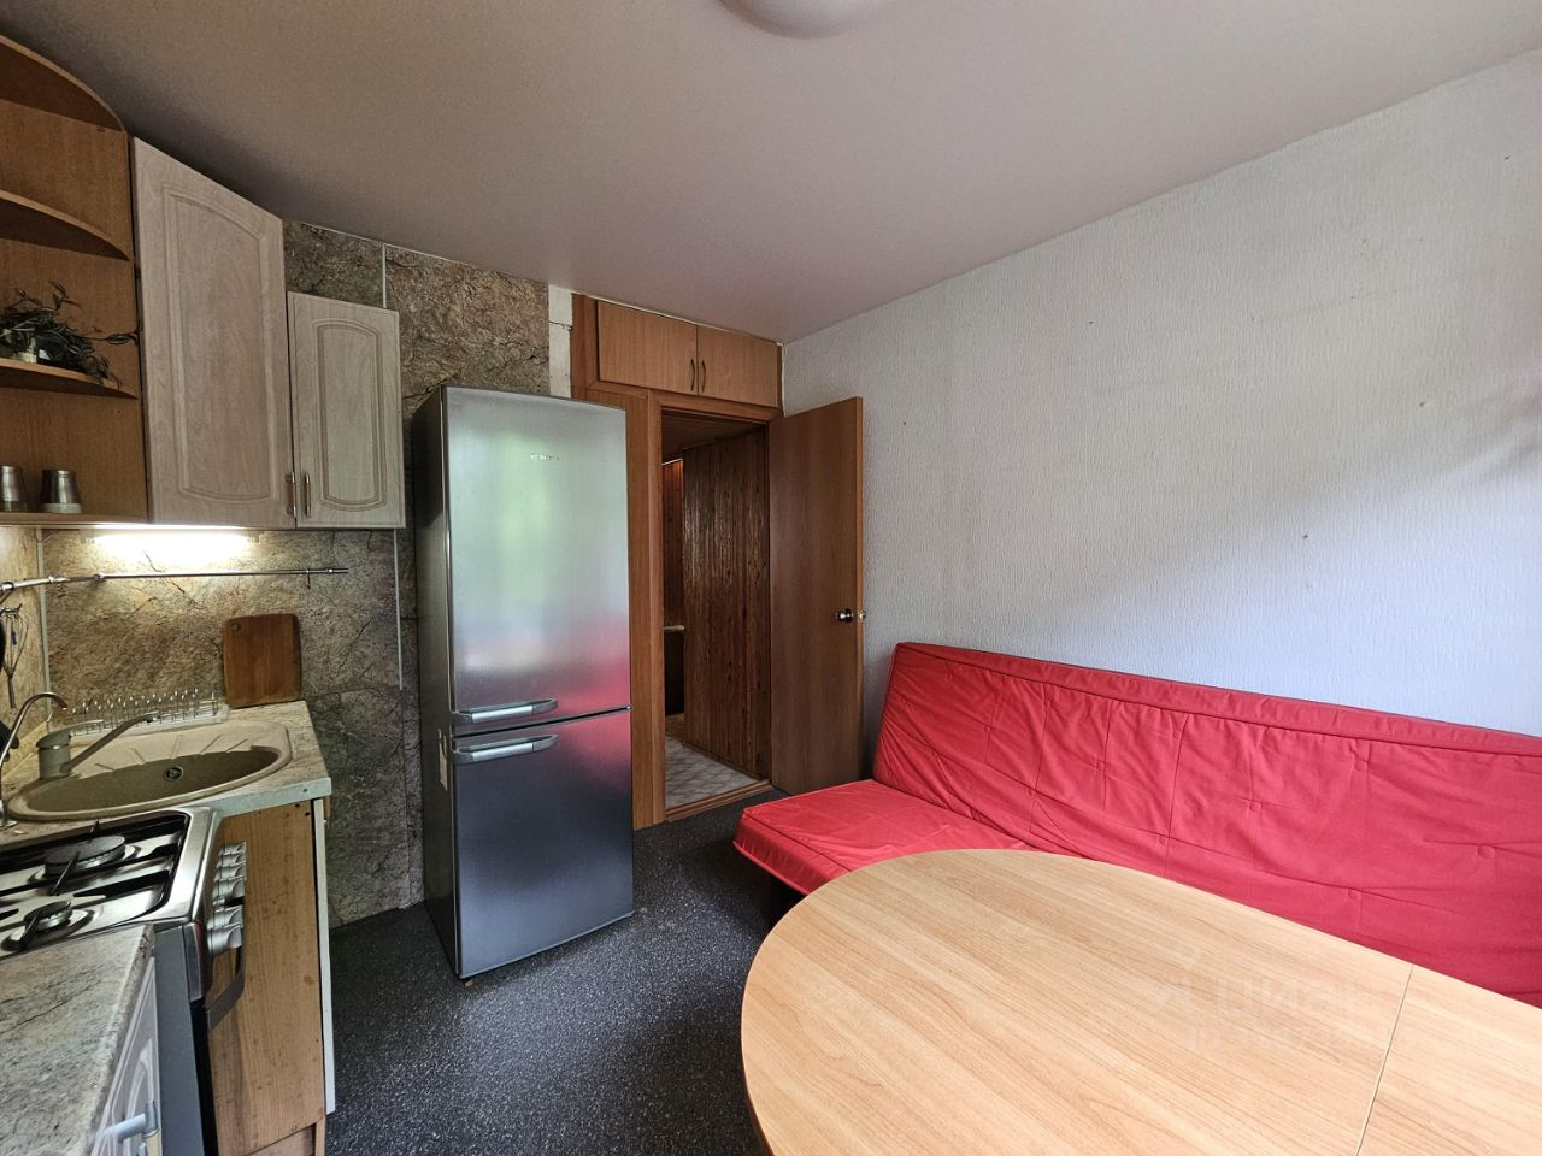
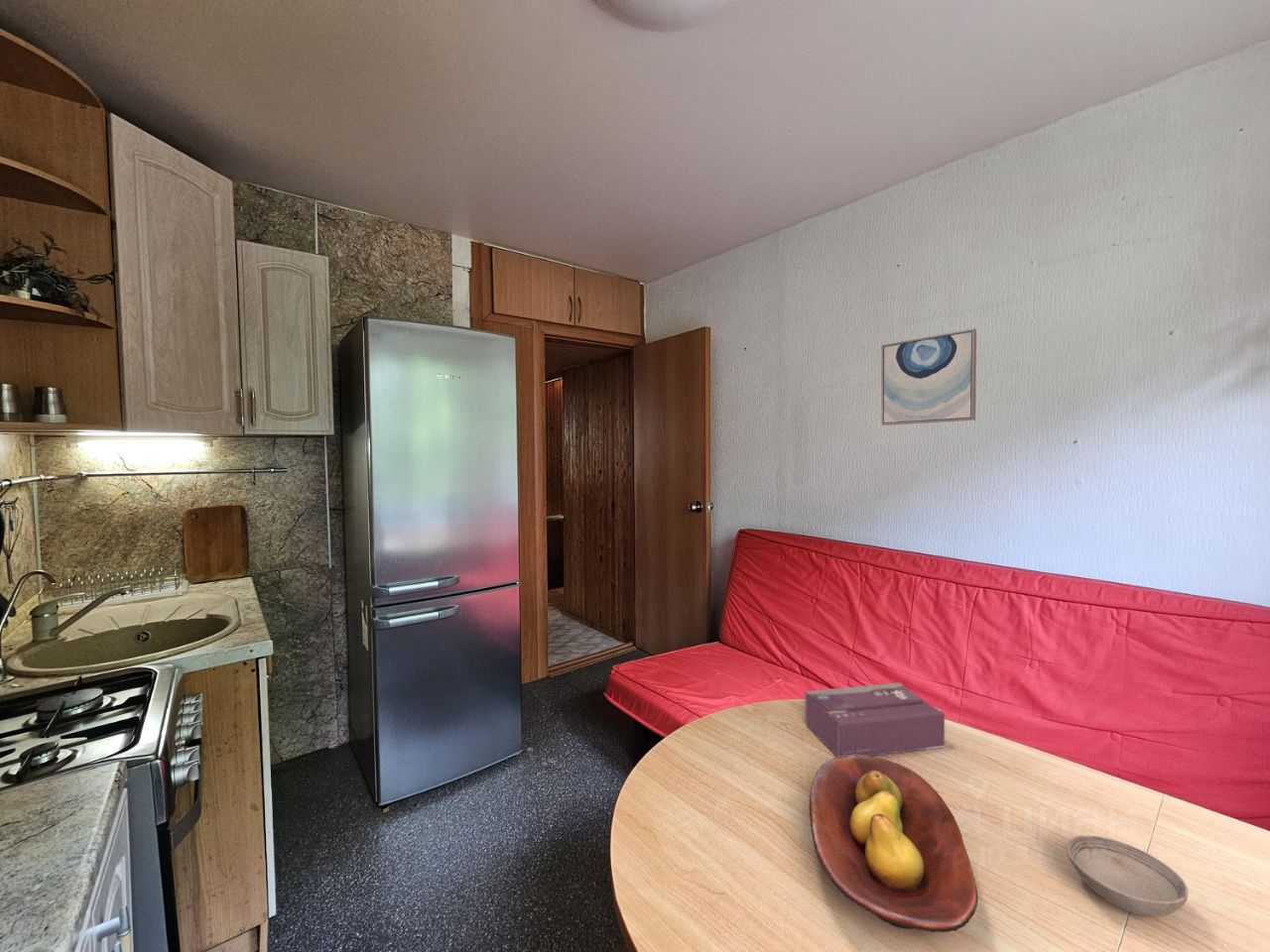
+ fruit bowl (883, 825)
+ tissue box (871, 717)
+ bowl (1123, 881)
+ wall art (926, 380)
